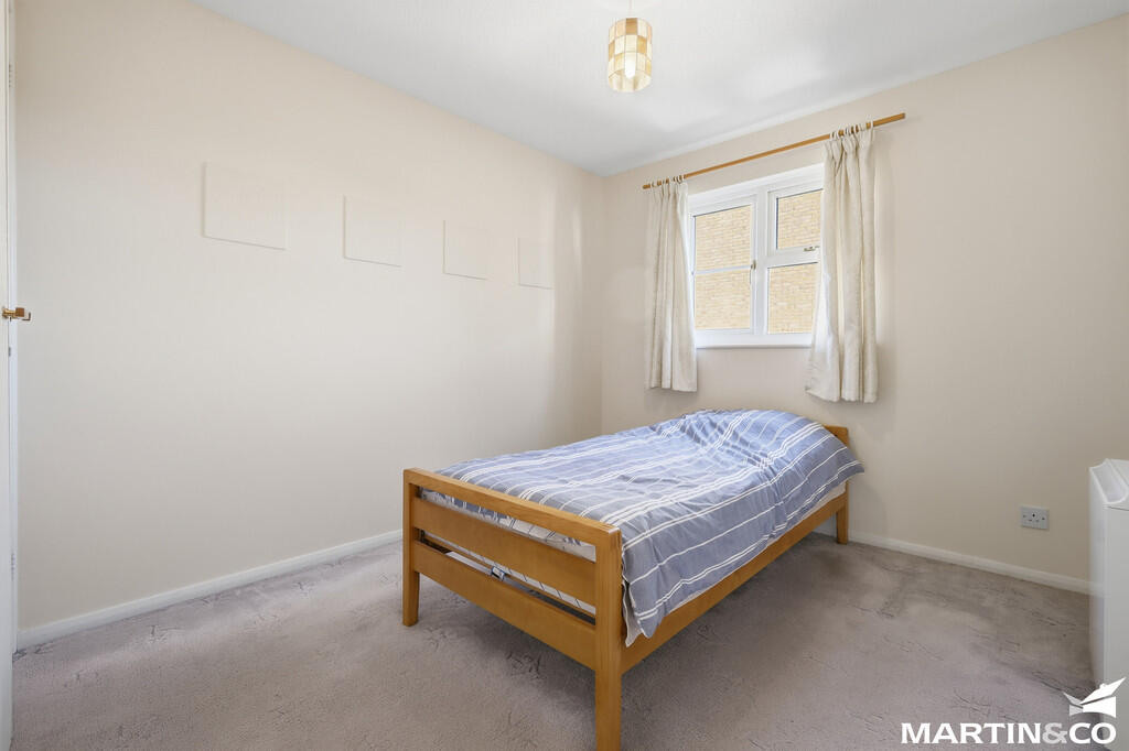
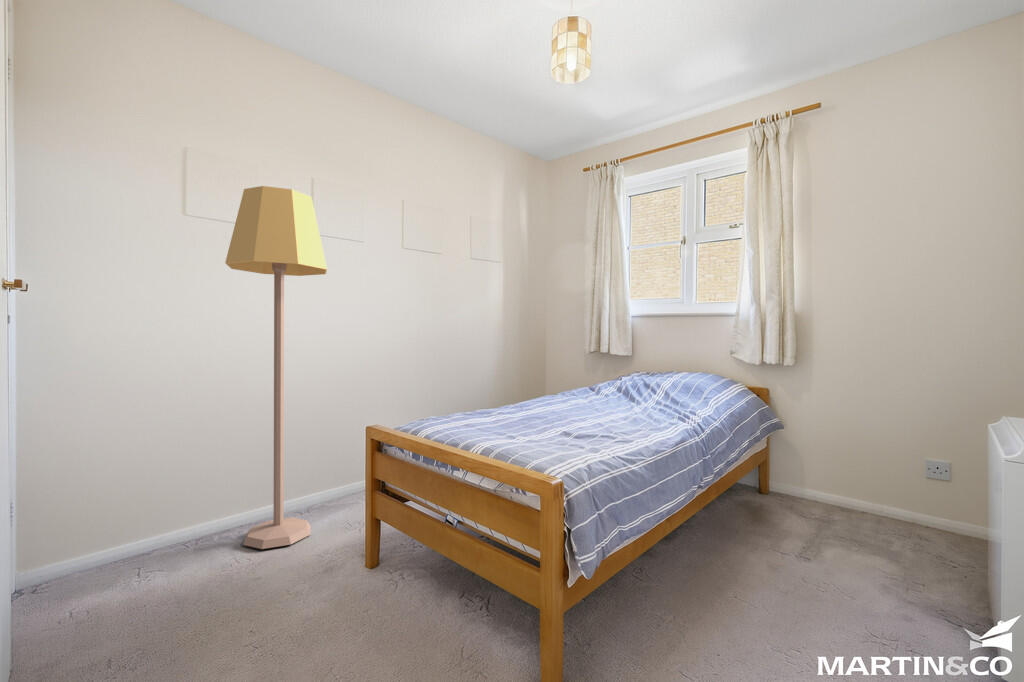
+ lamp (278, 366)
